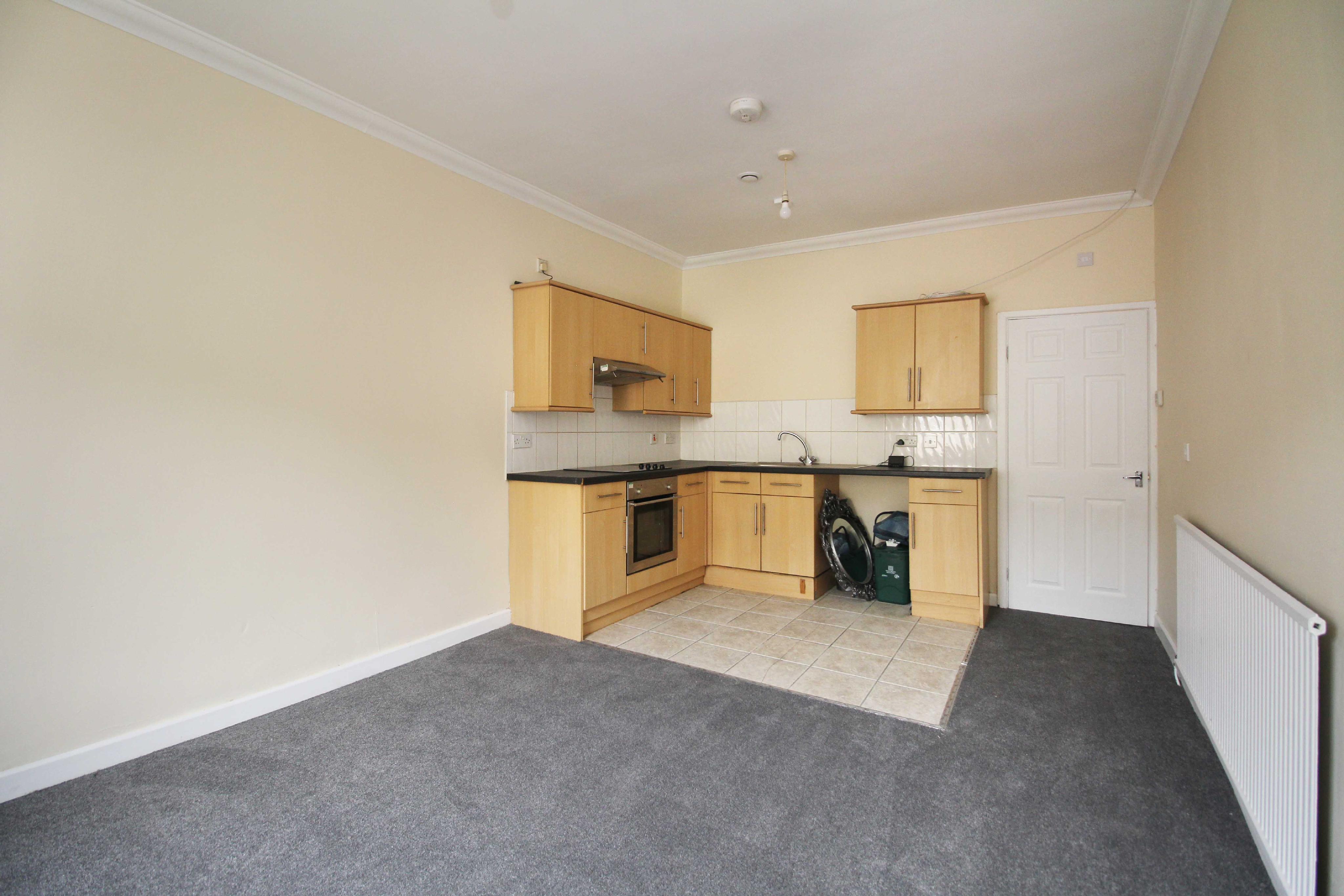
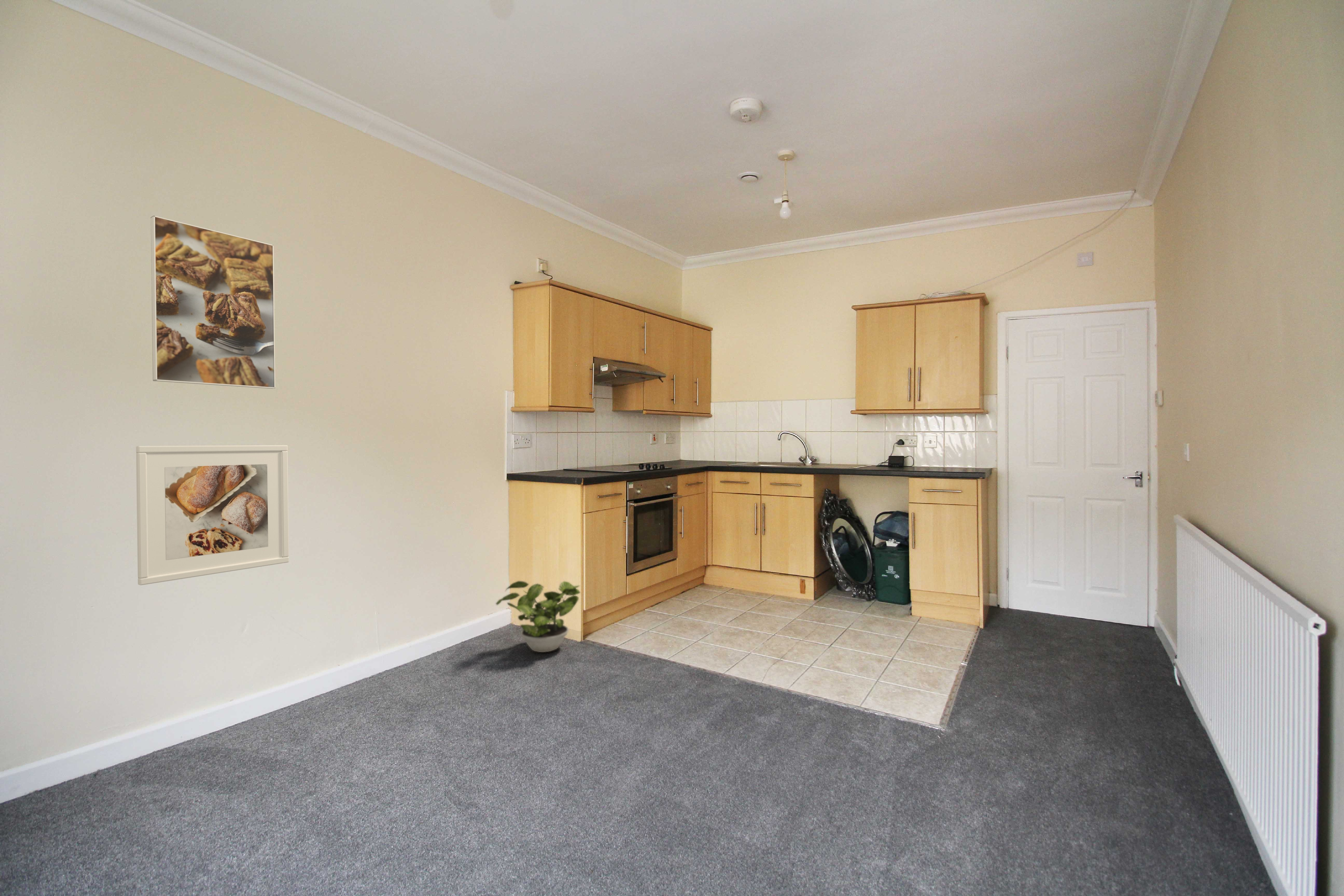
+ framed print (219, 509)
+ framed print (217, 308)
+ potted plant (540, 613)
